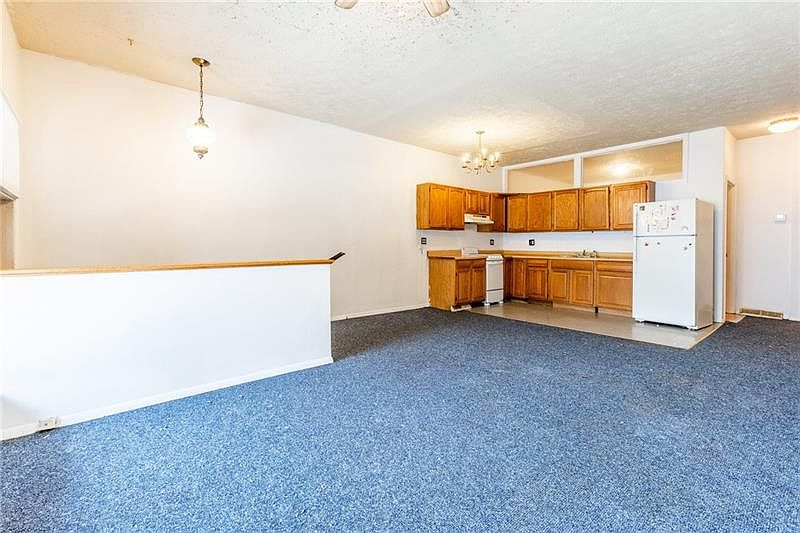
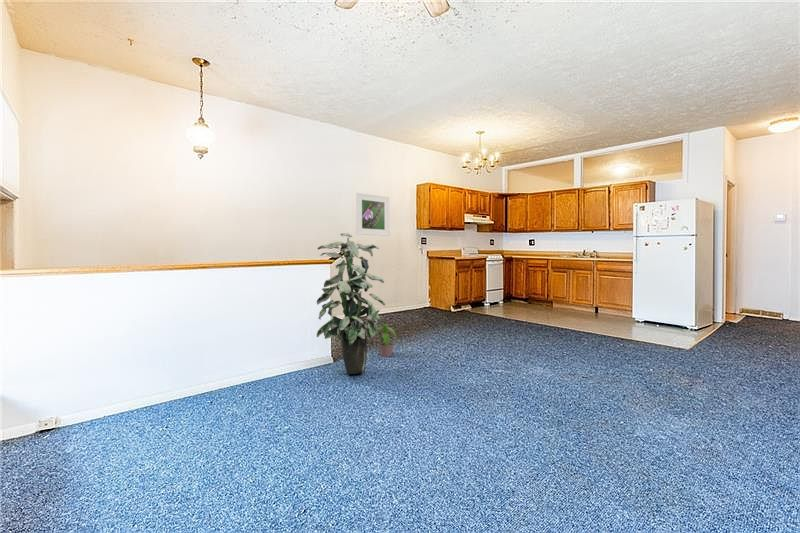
+ indoor plant (349, 302)
+ potted plant (385, 340)
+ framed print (373, 215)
